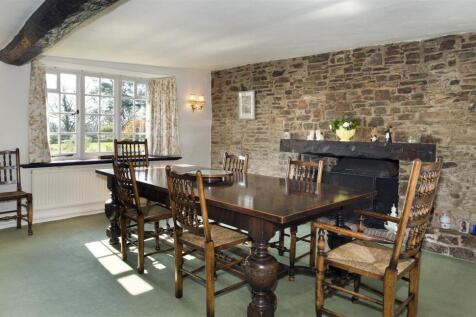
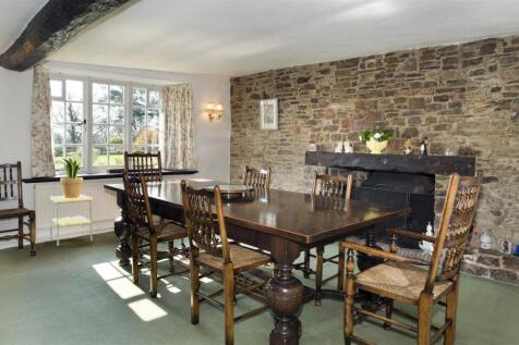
+ side table (71, 219)
+ potted plant (71, 177)
